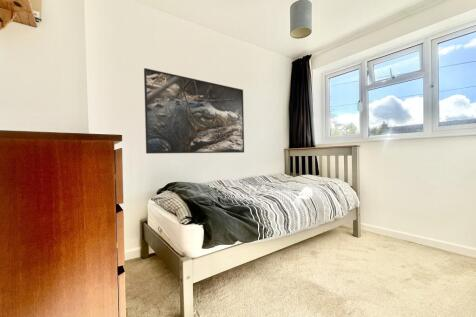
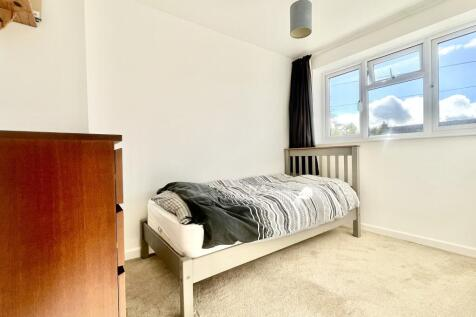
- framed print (201, 116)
